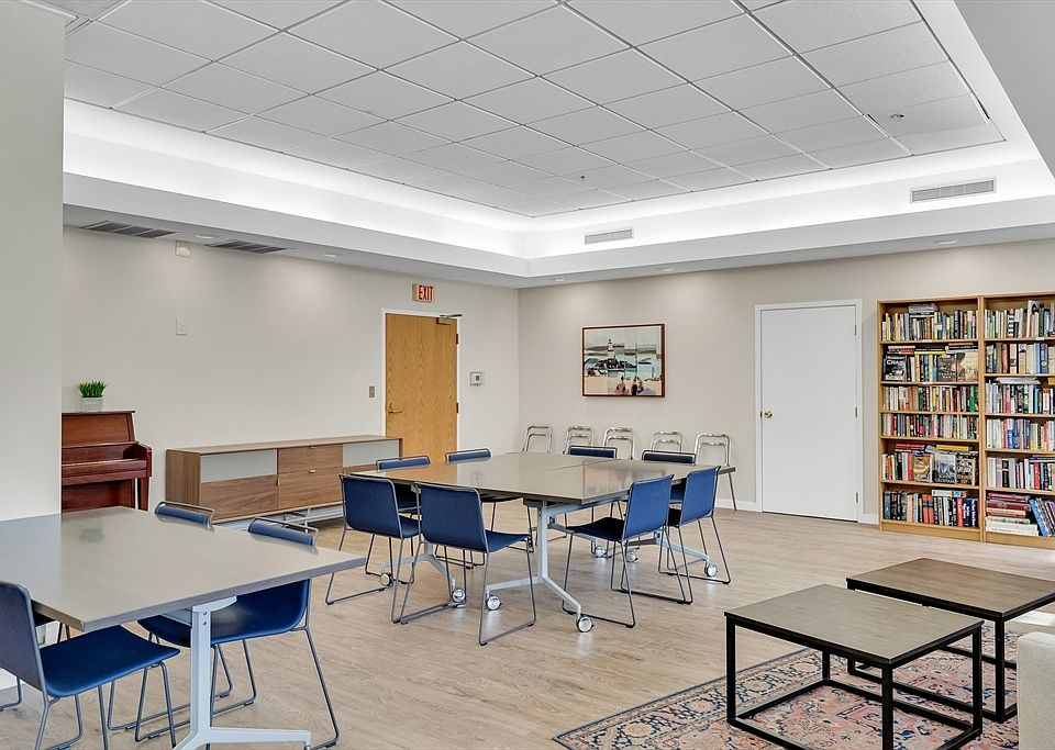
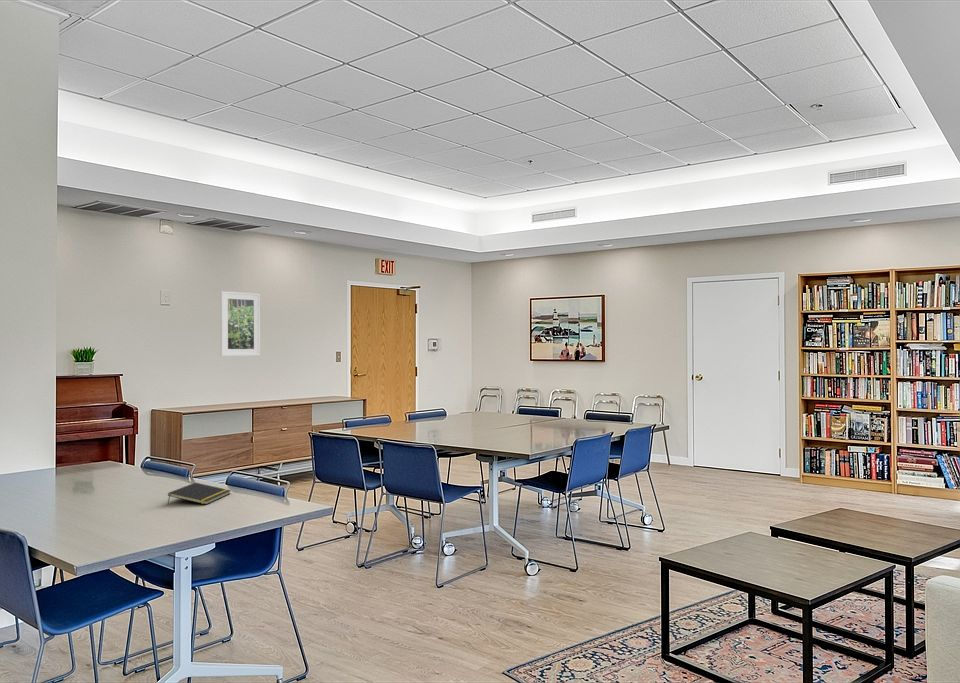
+ notepad (200, 493)
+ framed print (240, 324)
